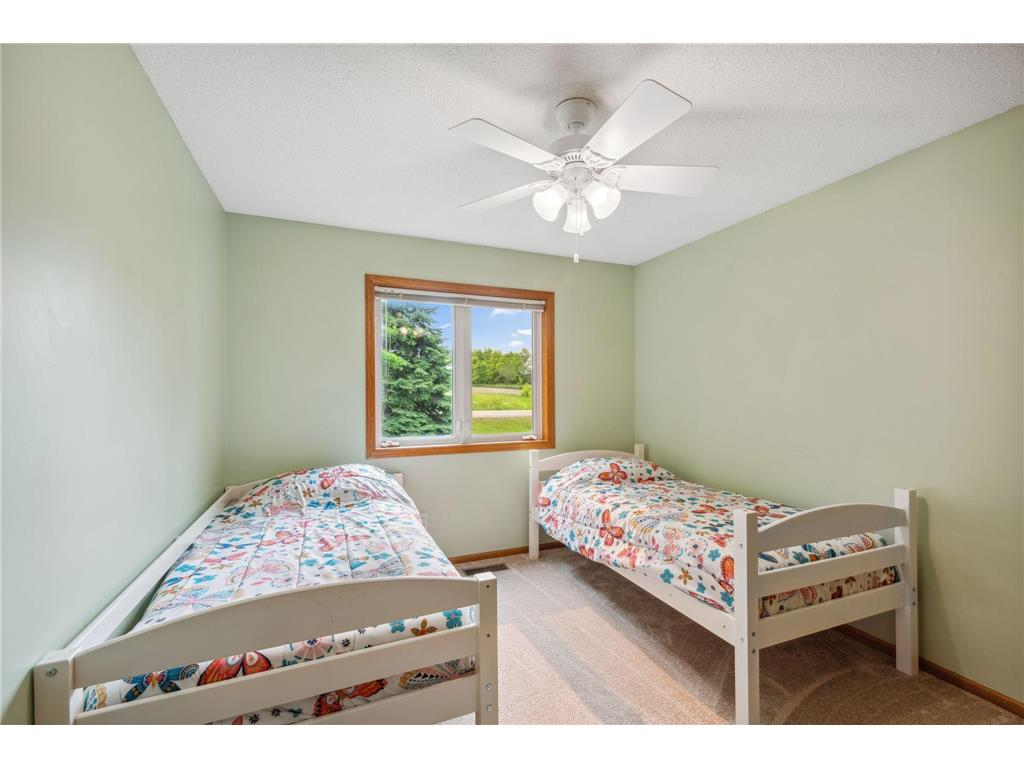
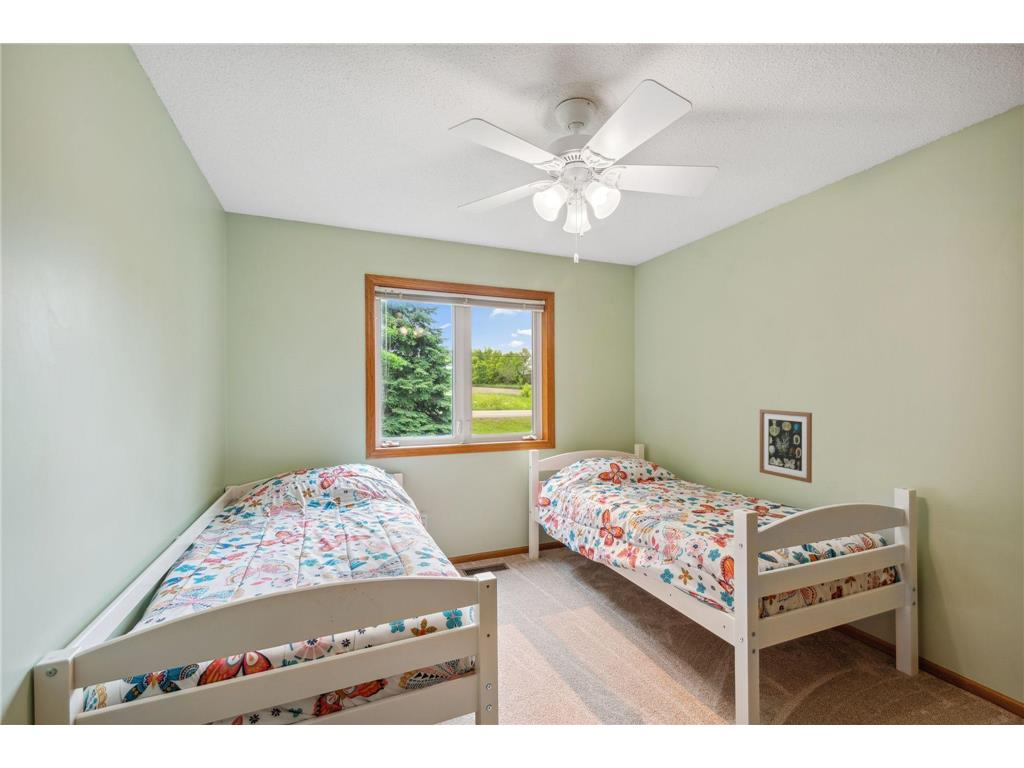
+ wall art (784, 444)
